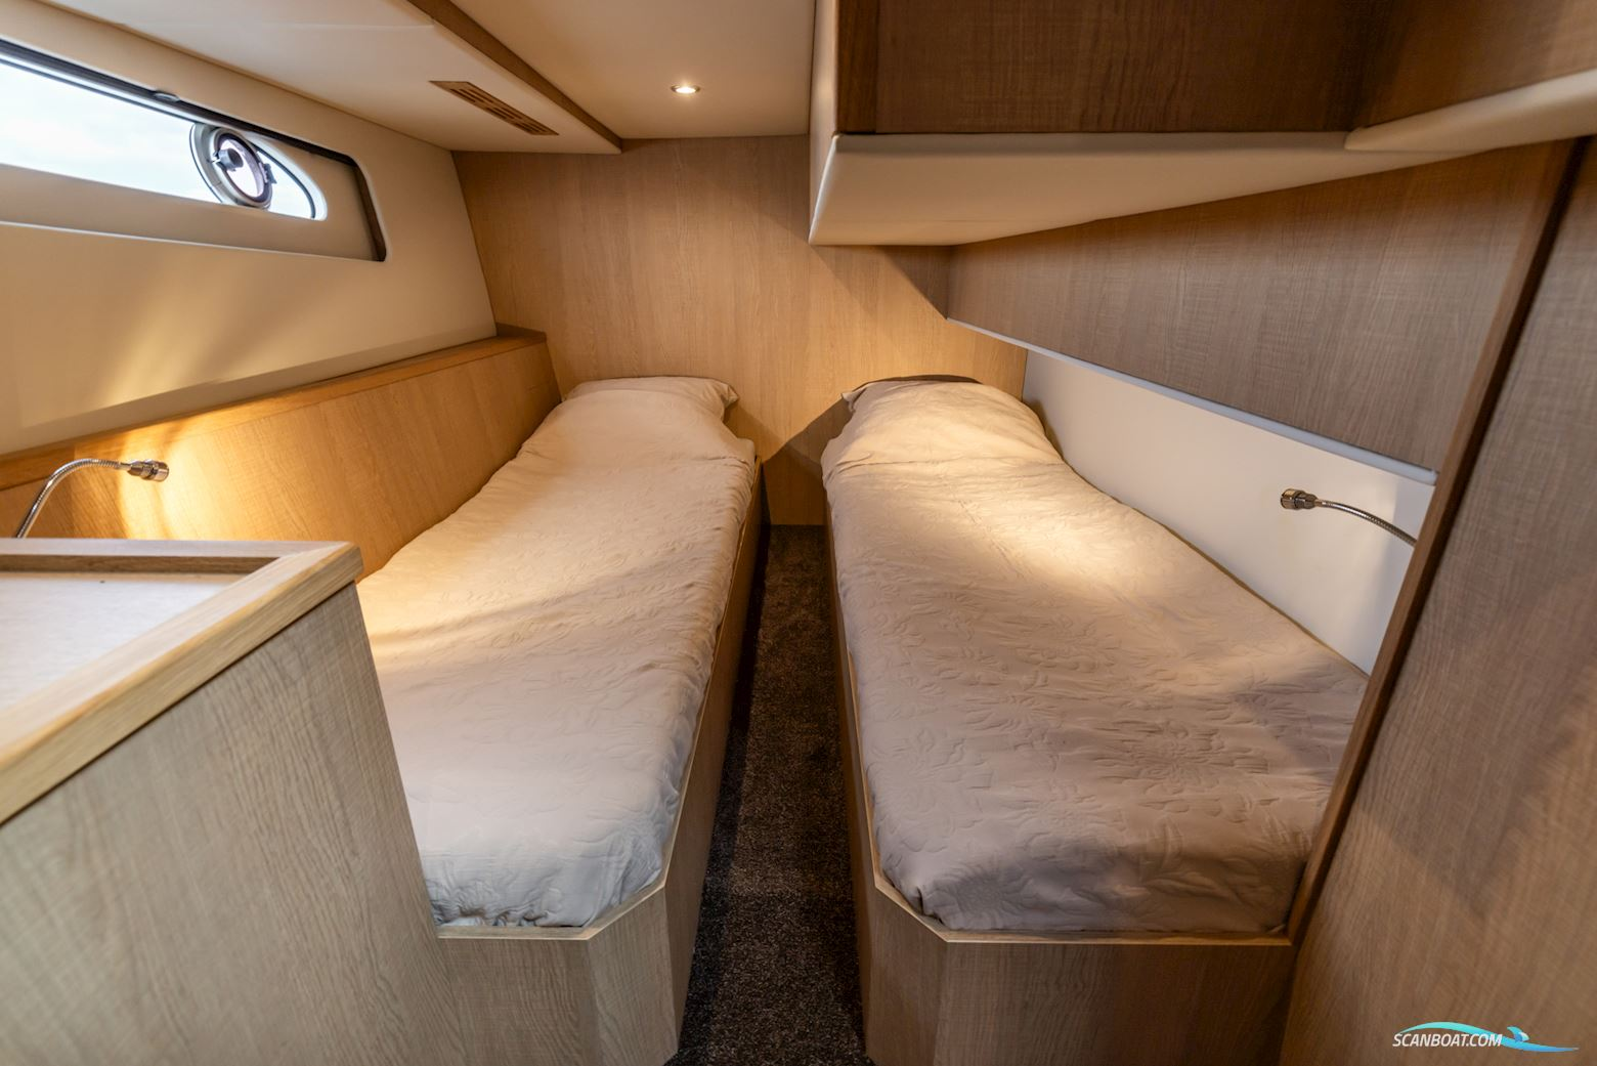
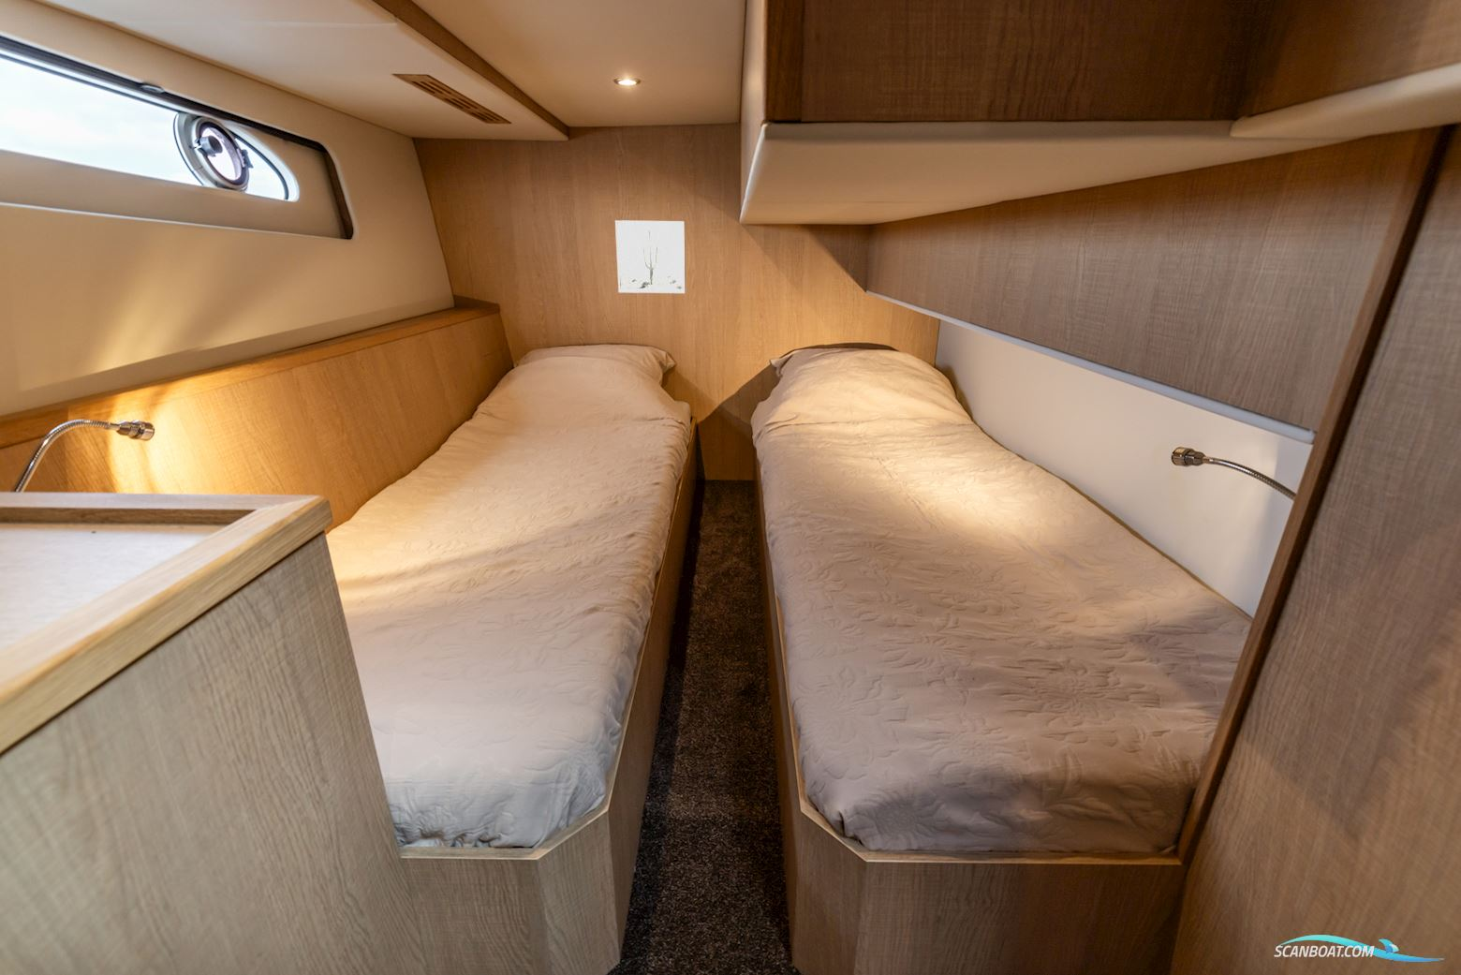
+ wall art (651, 258)
